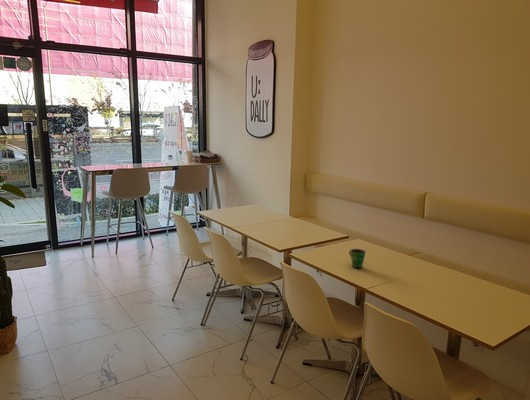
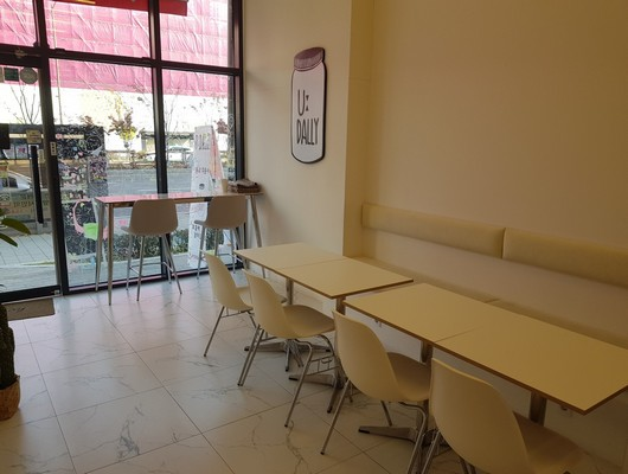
- cup (355, 258)
